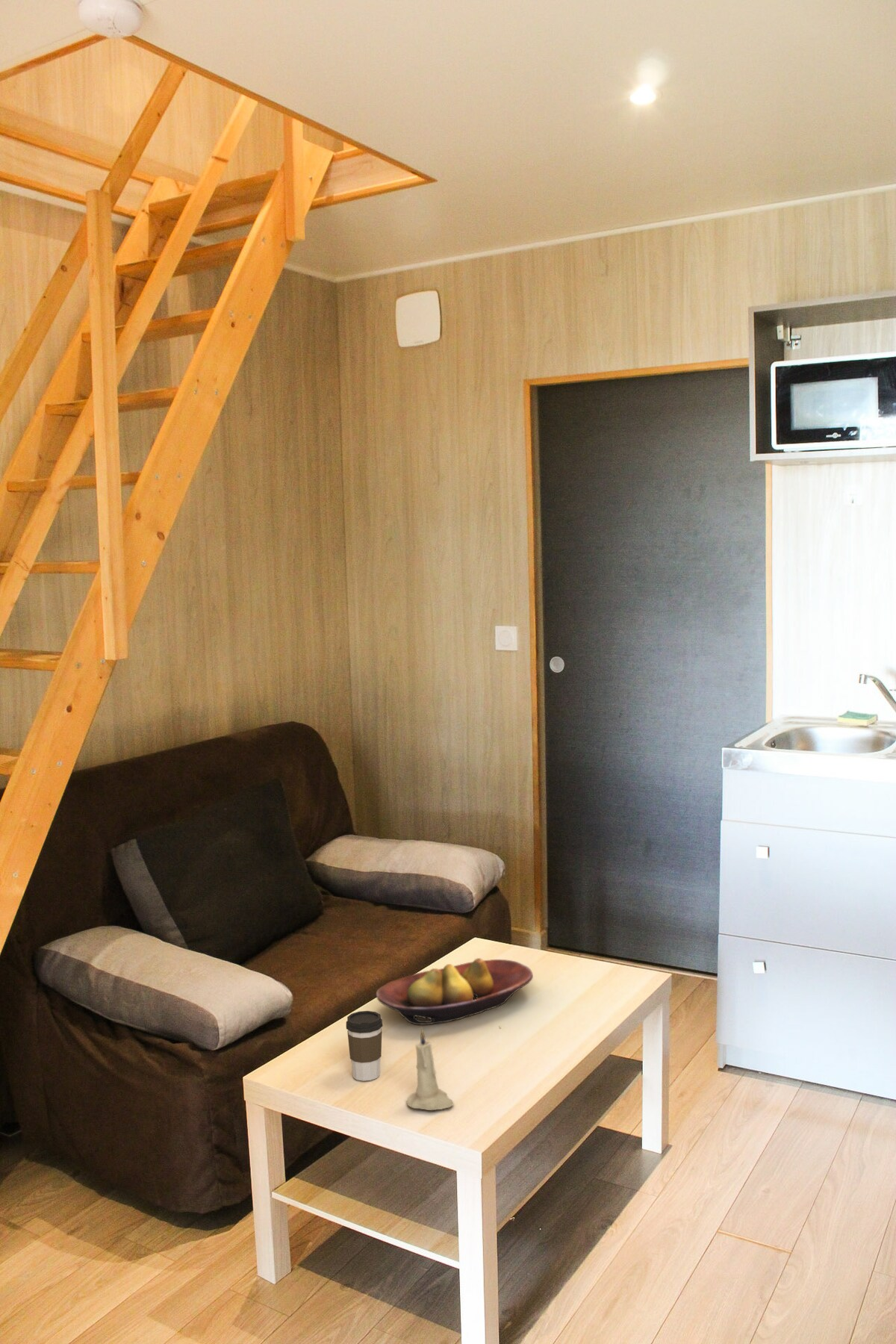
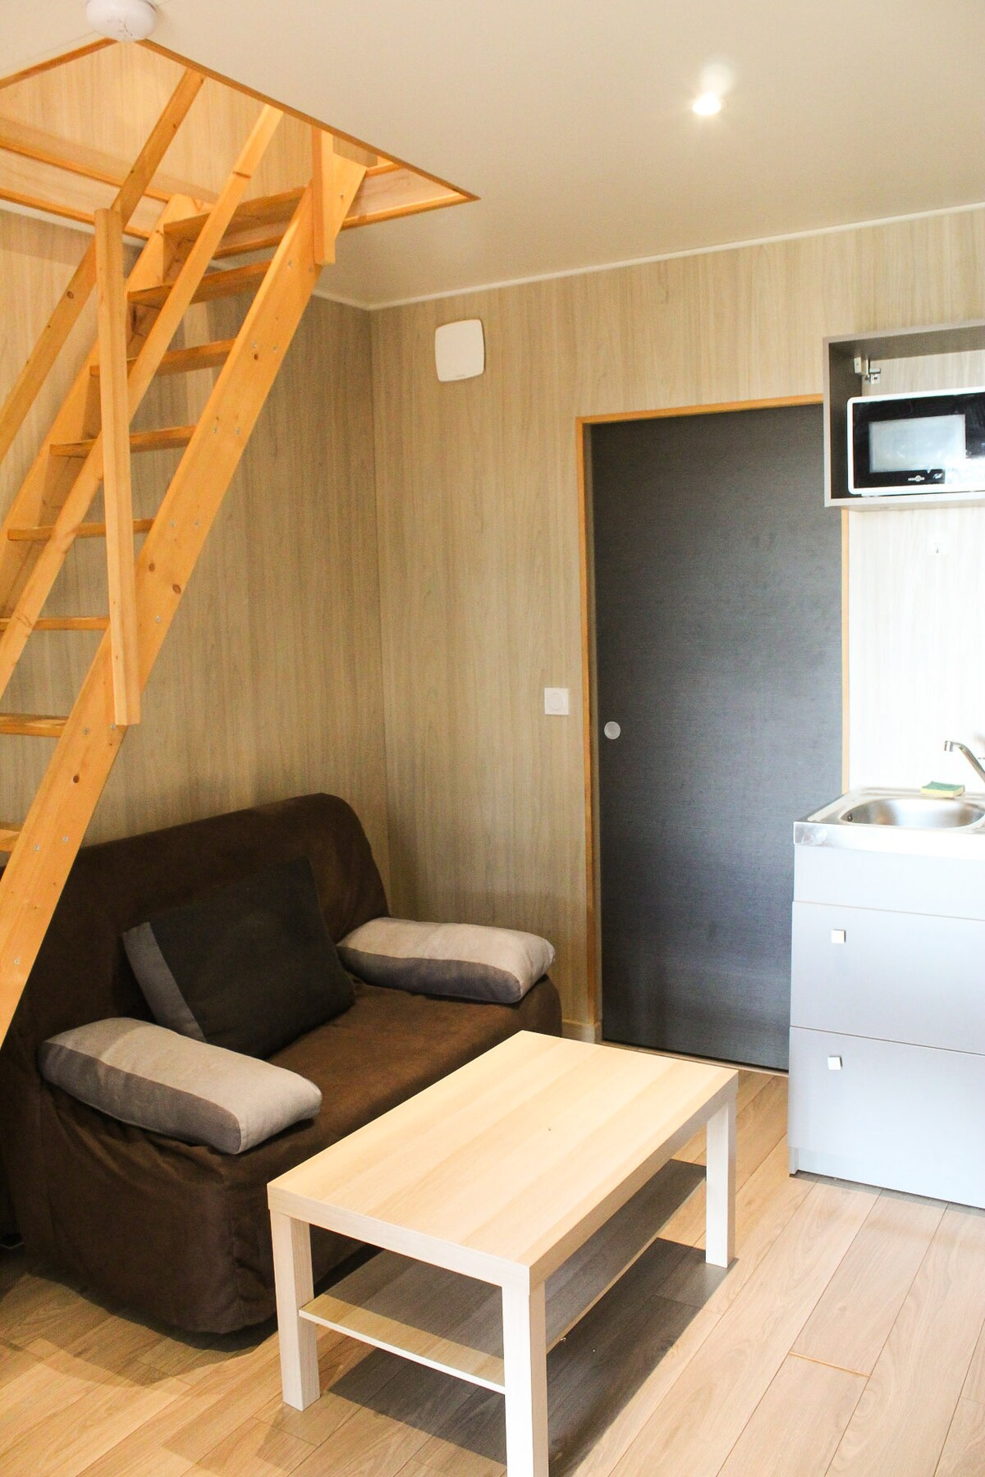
- candle (429, 1065)
- coffee cup (365, 1046)
- fruit bowl (456, 985)
